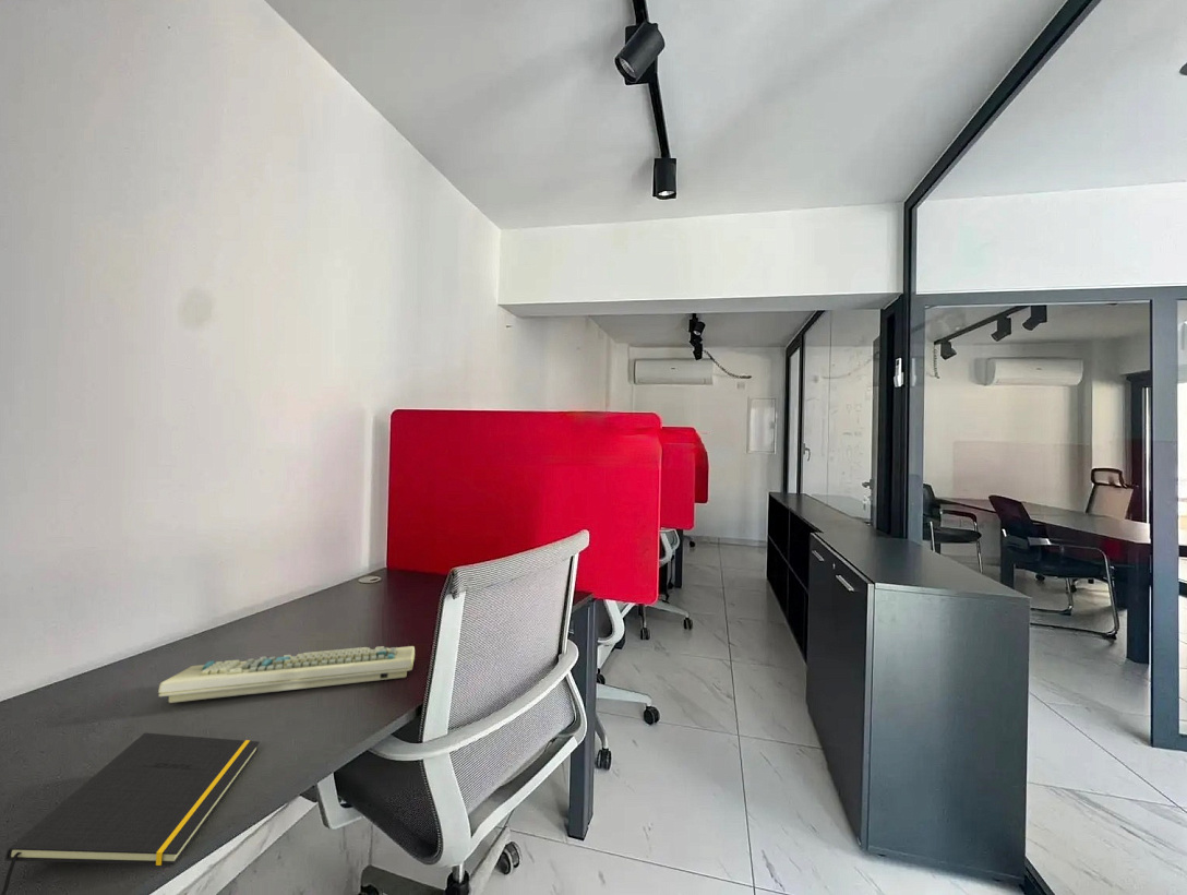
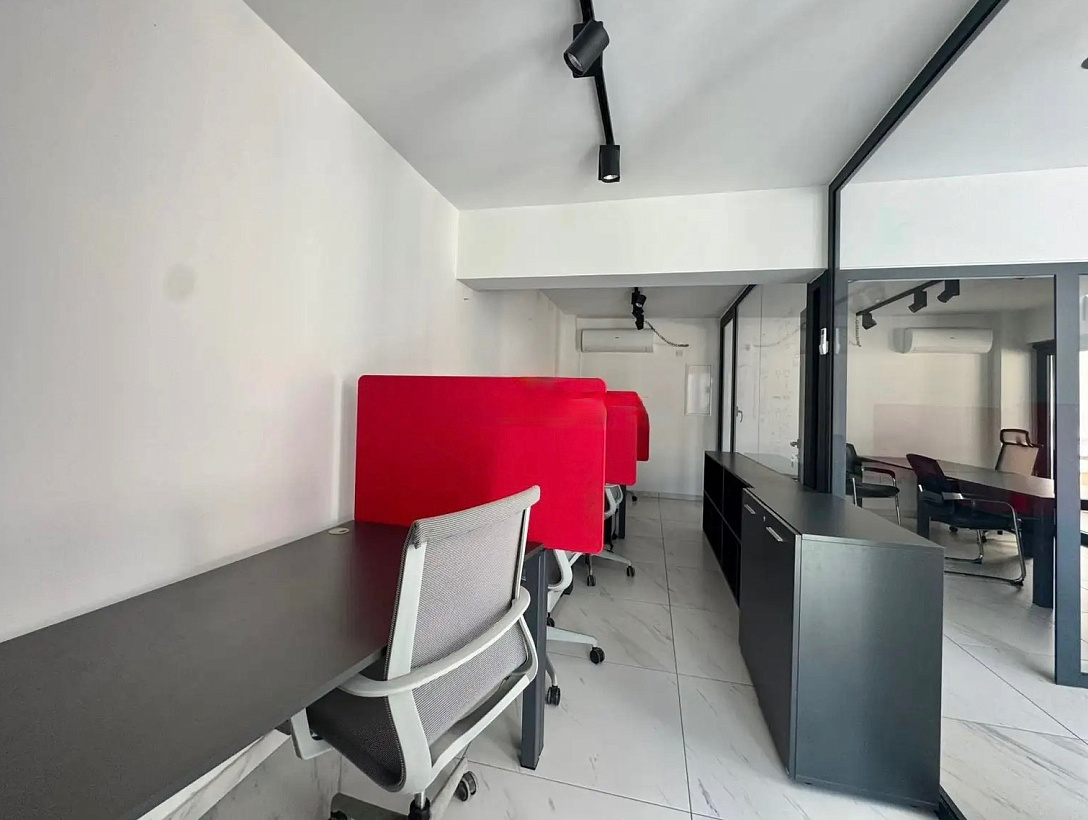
- keyboard (301, 668)
- notepad (157, 789)
